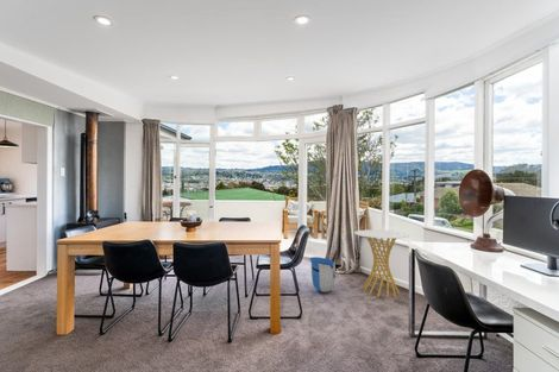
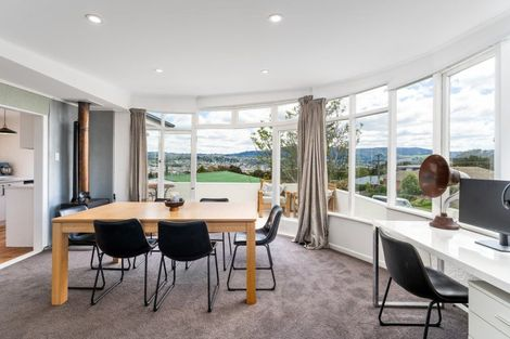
- side table (381, 261)
- sun visor (322, 275)
